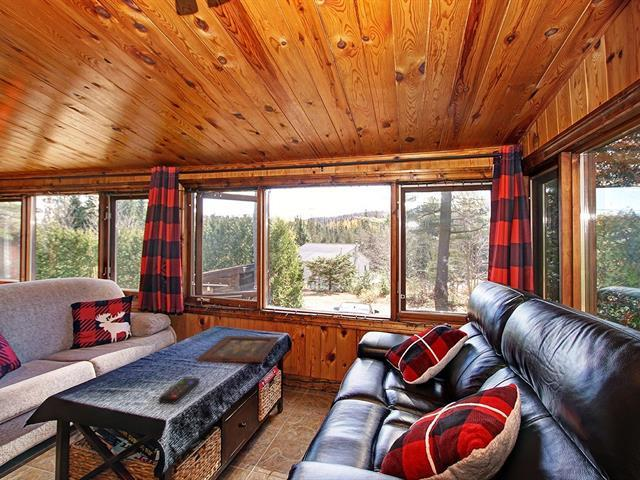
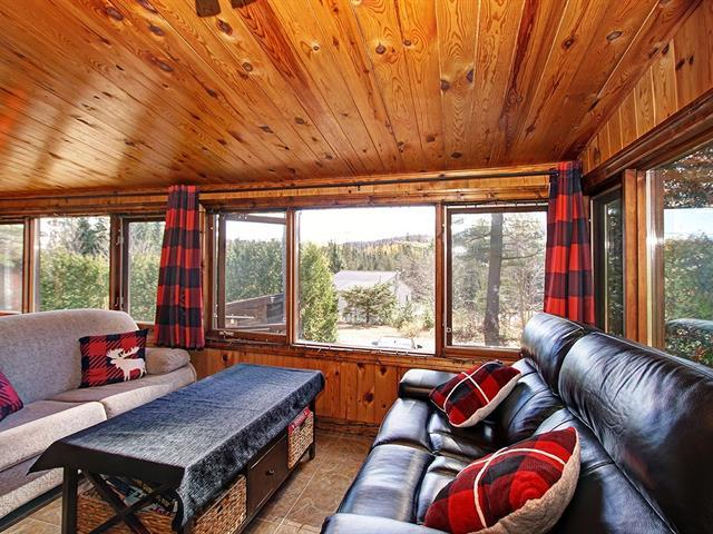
- remote control (180, 389)
- religious icon (242, 347)
